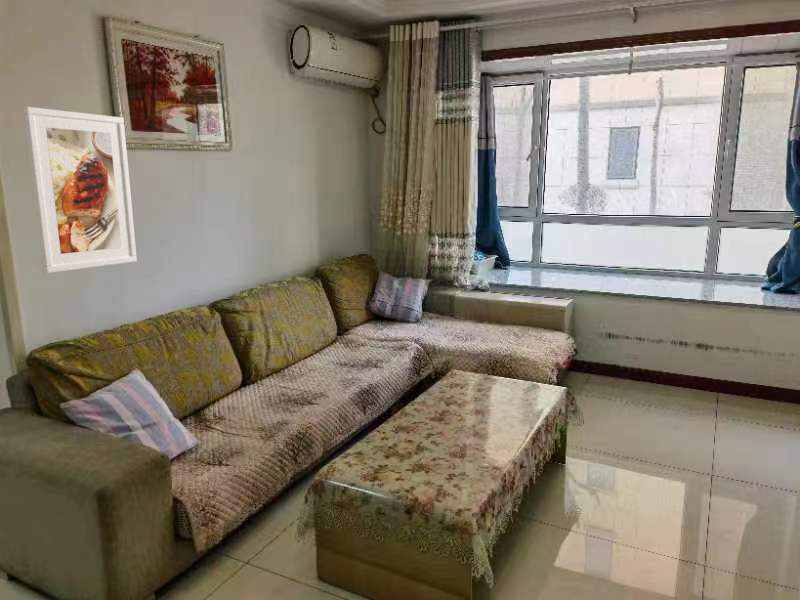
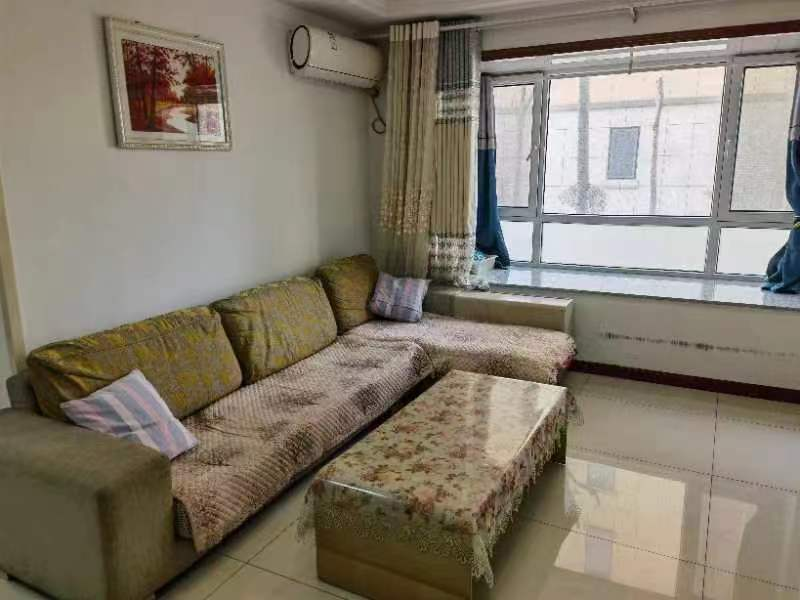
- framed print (85, 191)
